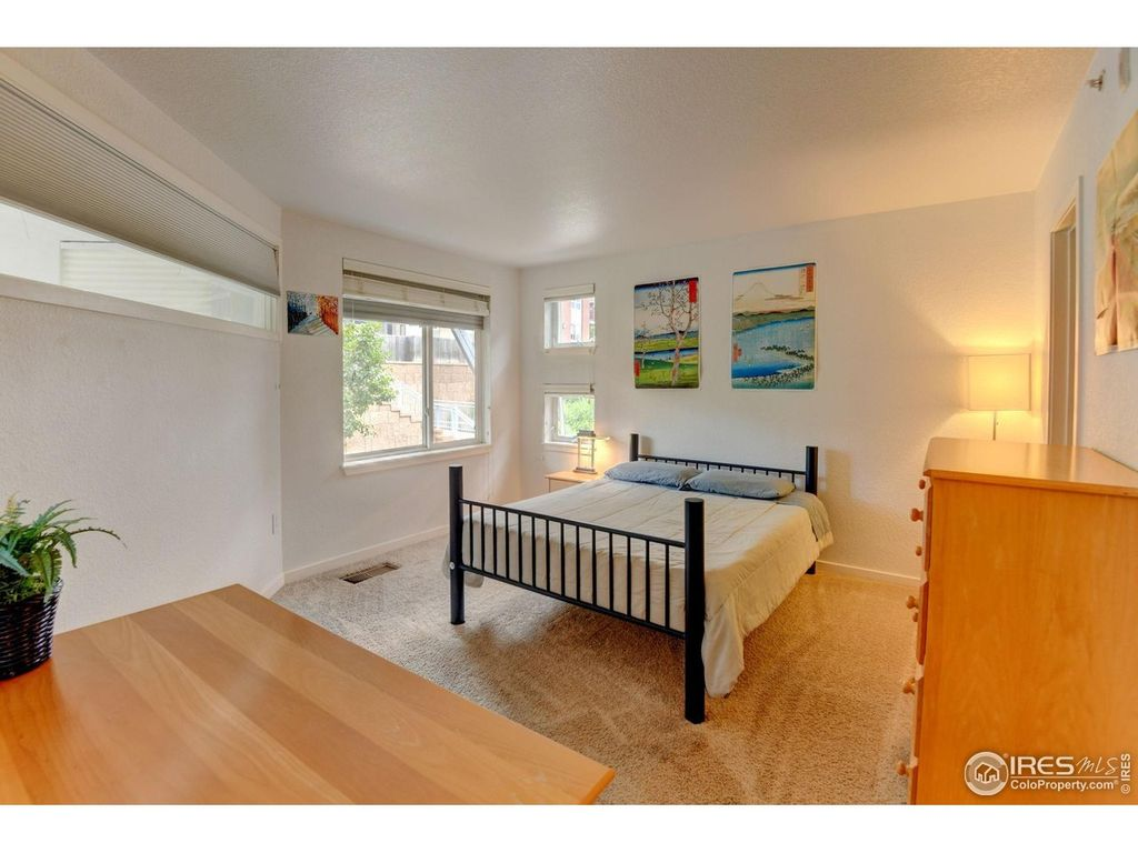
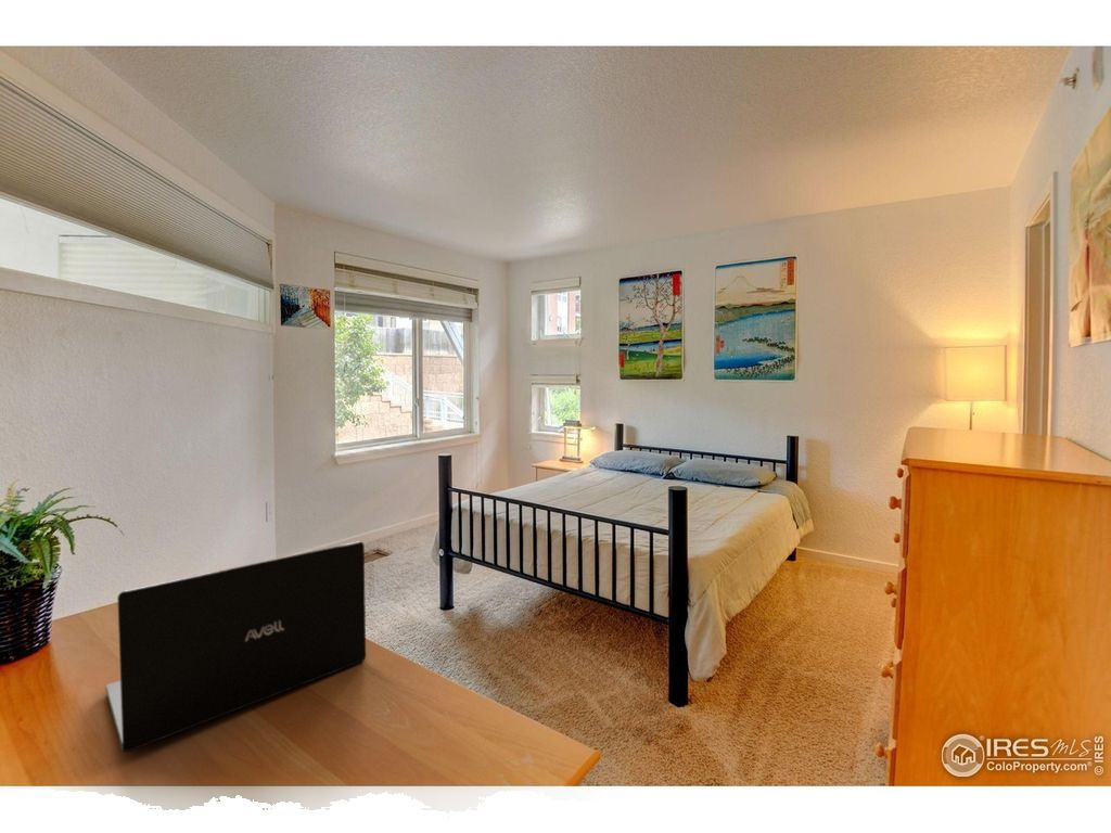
+ laptop (240, 612)
